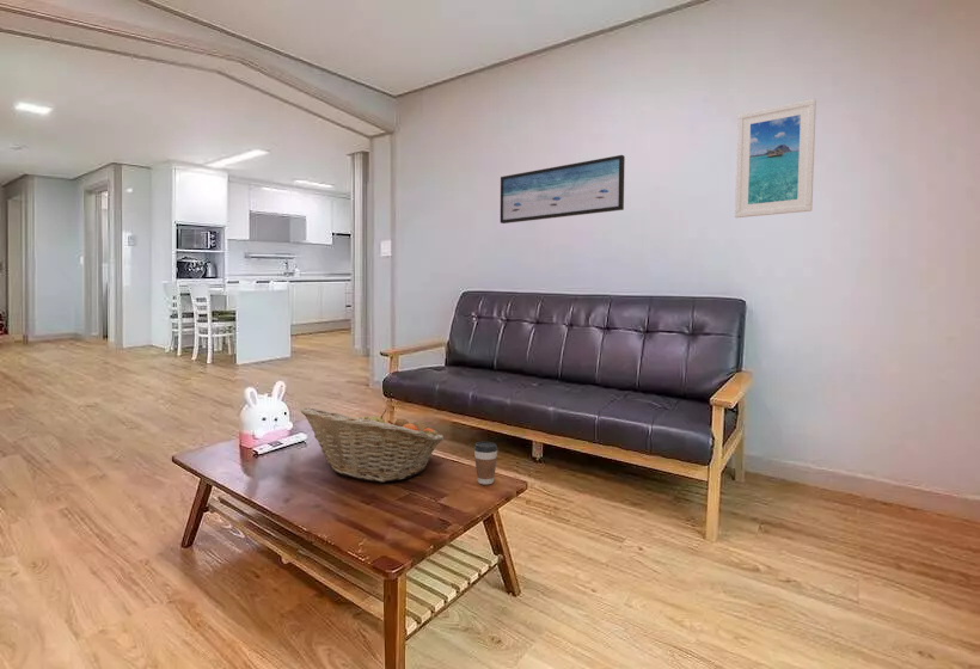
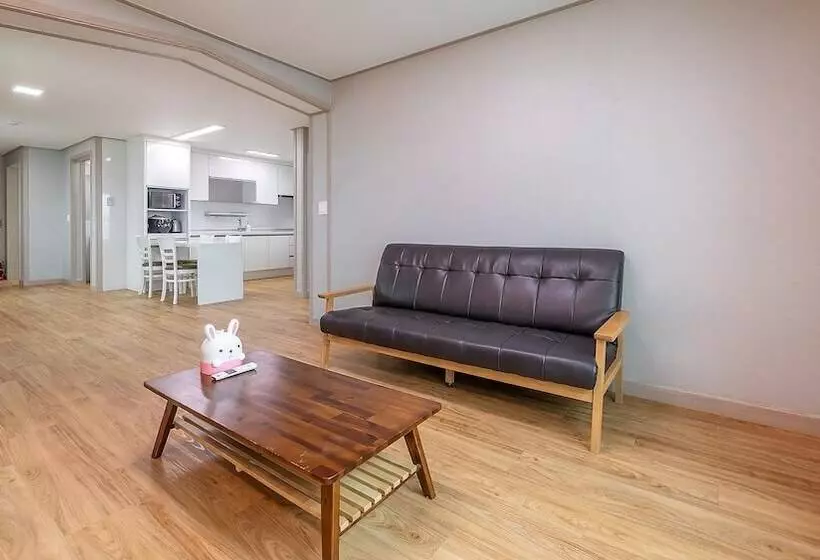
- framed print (773, 160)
- wall art (557, 191)
- fruit basket (372, 436)
- coffee cup (485, 462)
